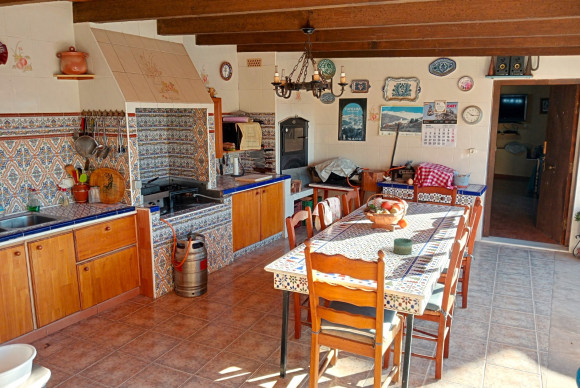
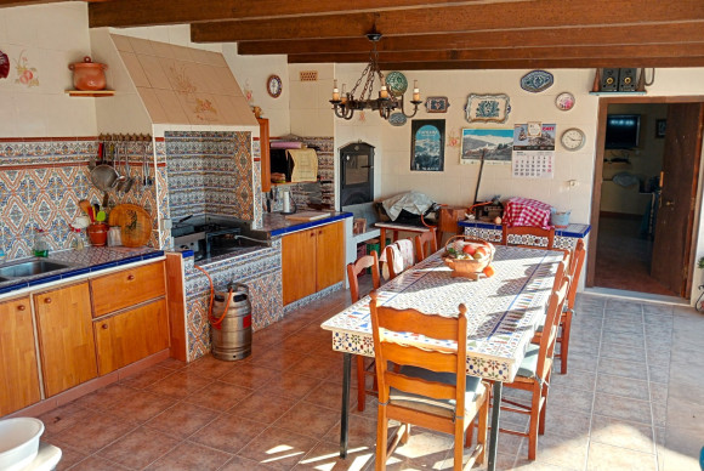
- candle (402, 246)
